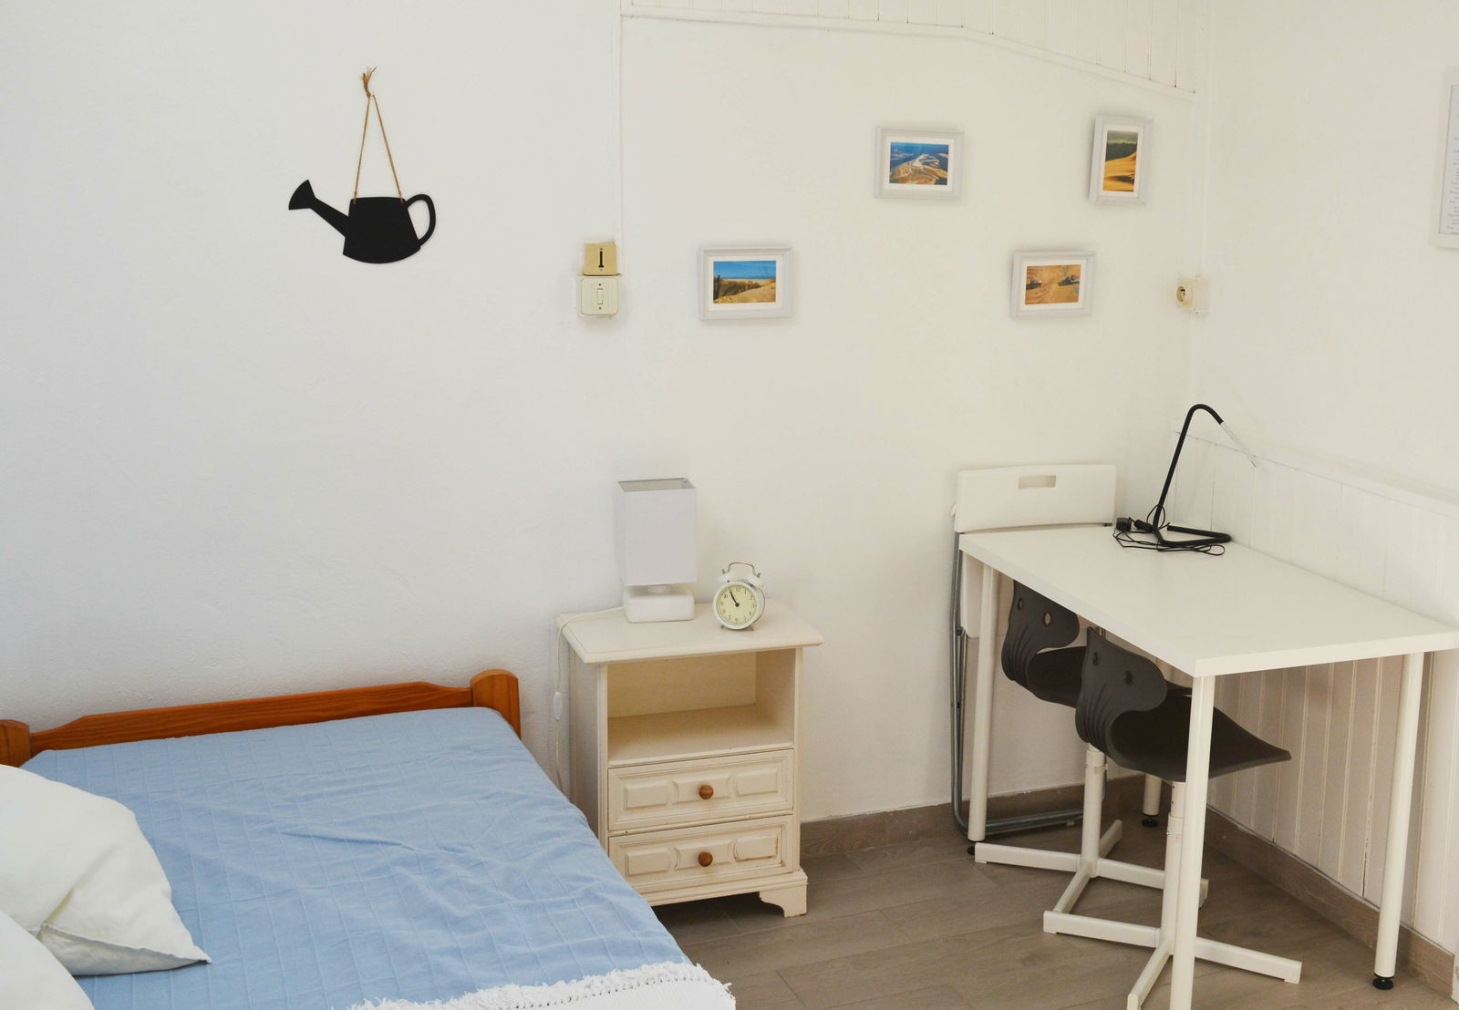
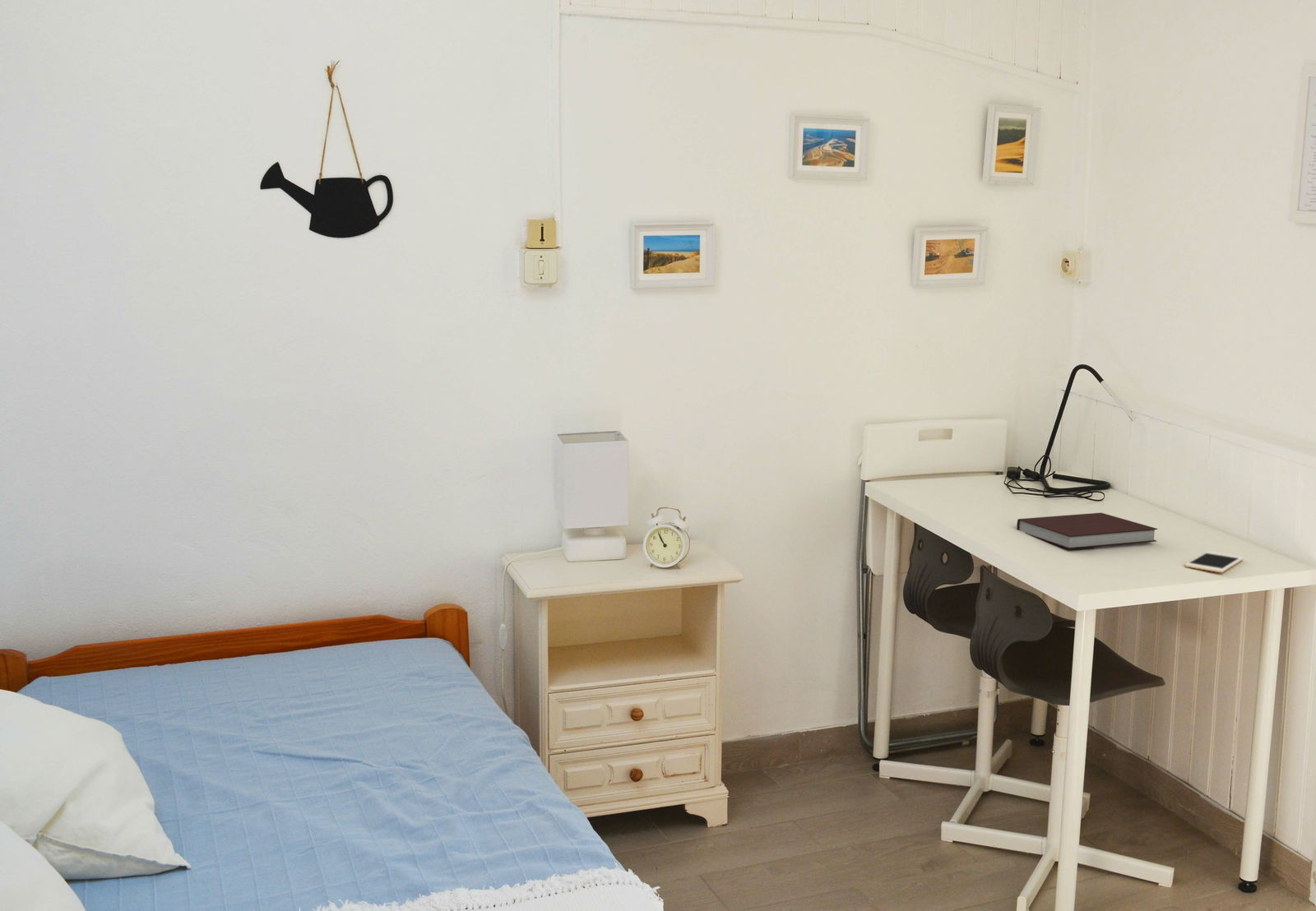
+ cell phone (1214, 562)
+ notebook (1086, 529)
